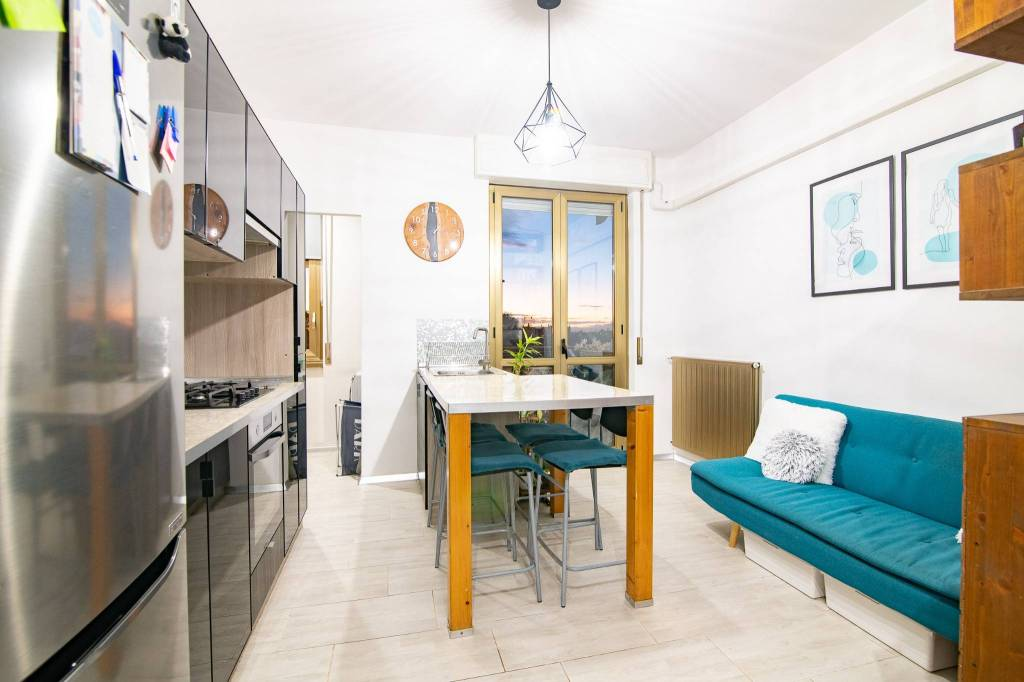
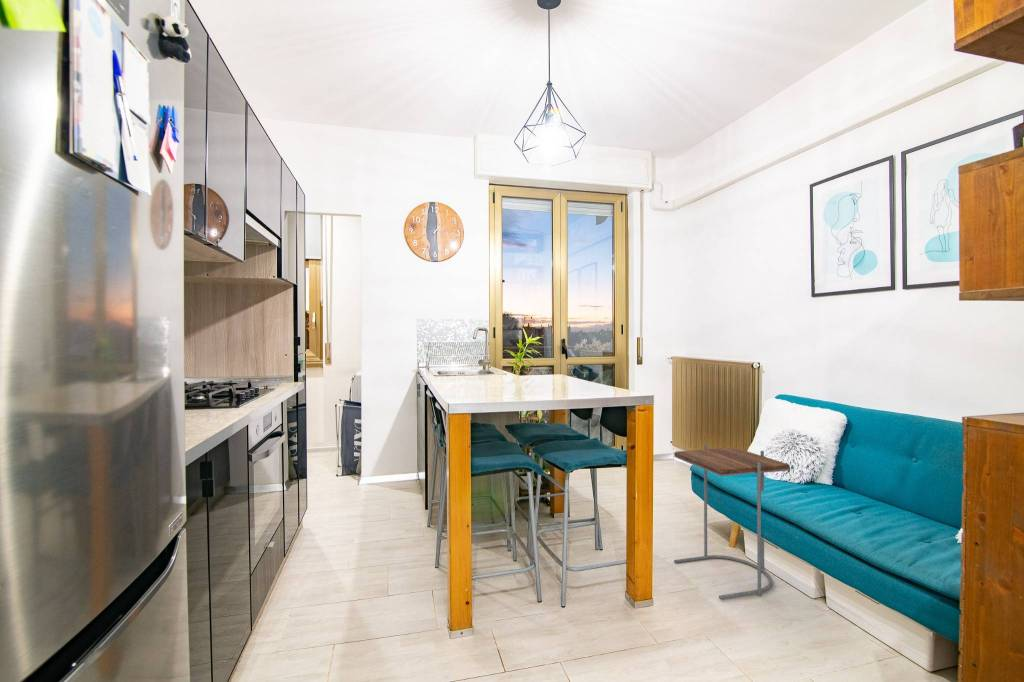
+ side table (706, 514)
